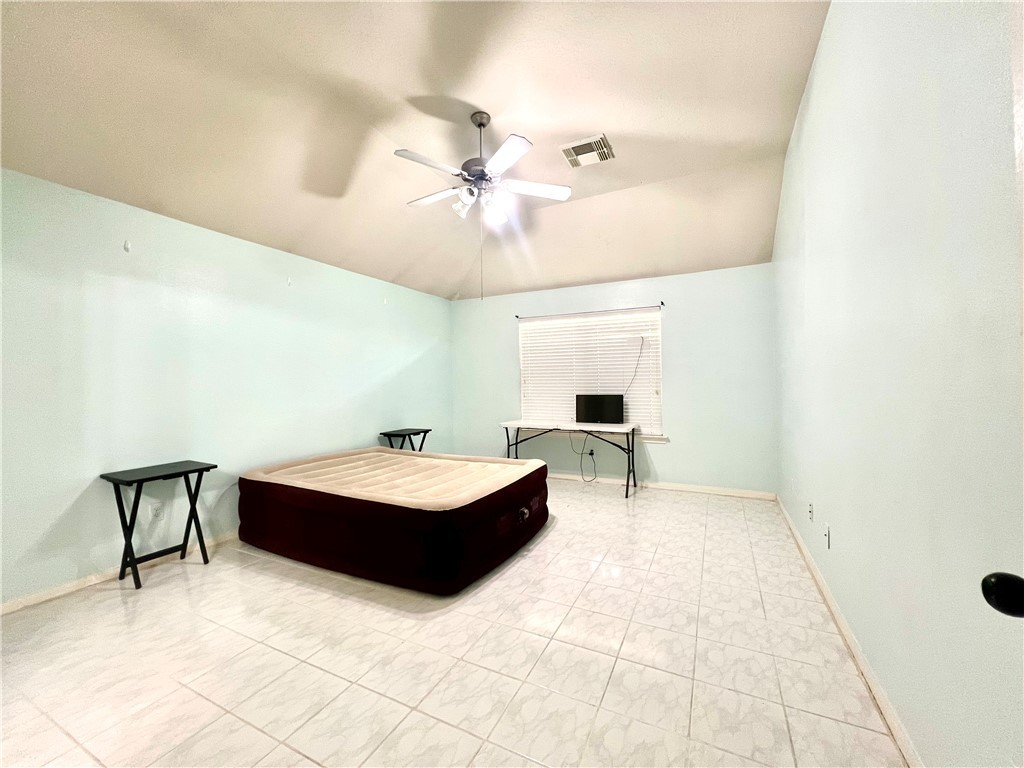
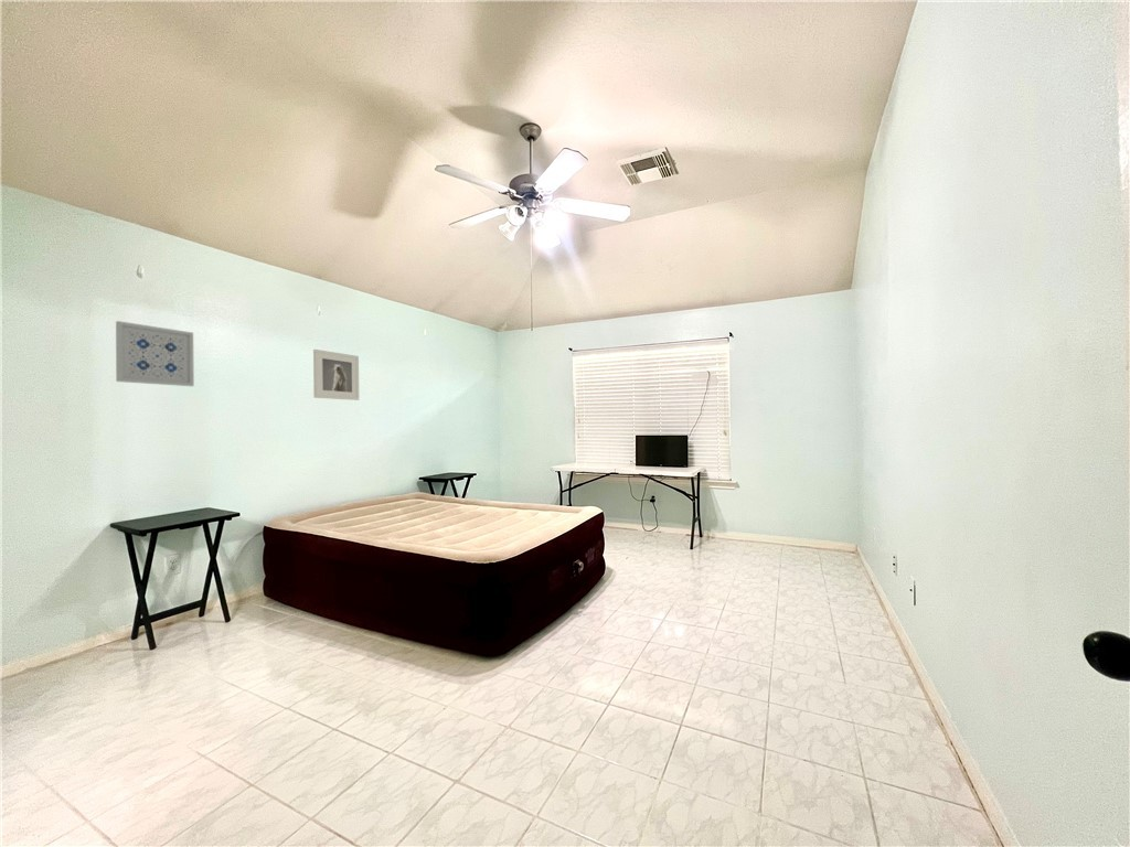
+ wall art (157, 355)
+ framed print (337, 375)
